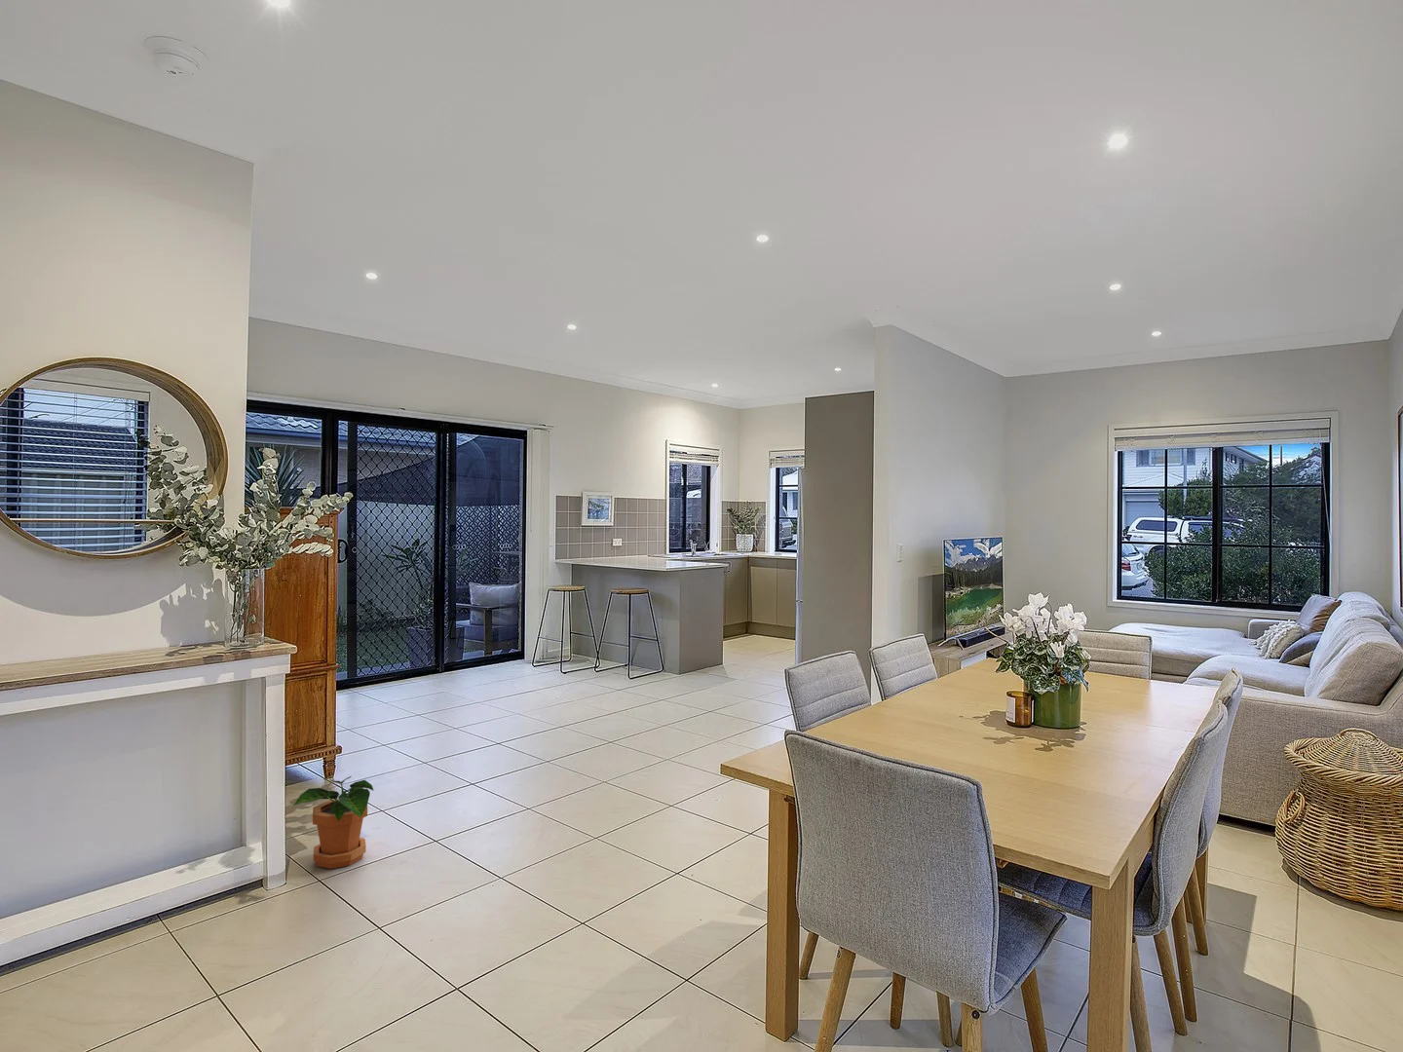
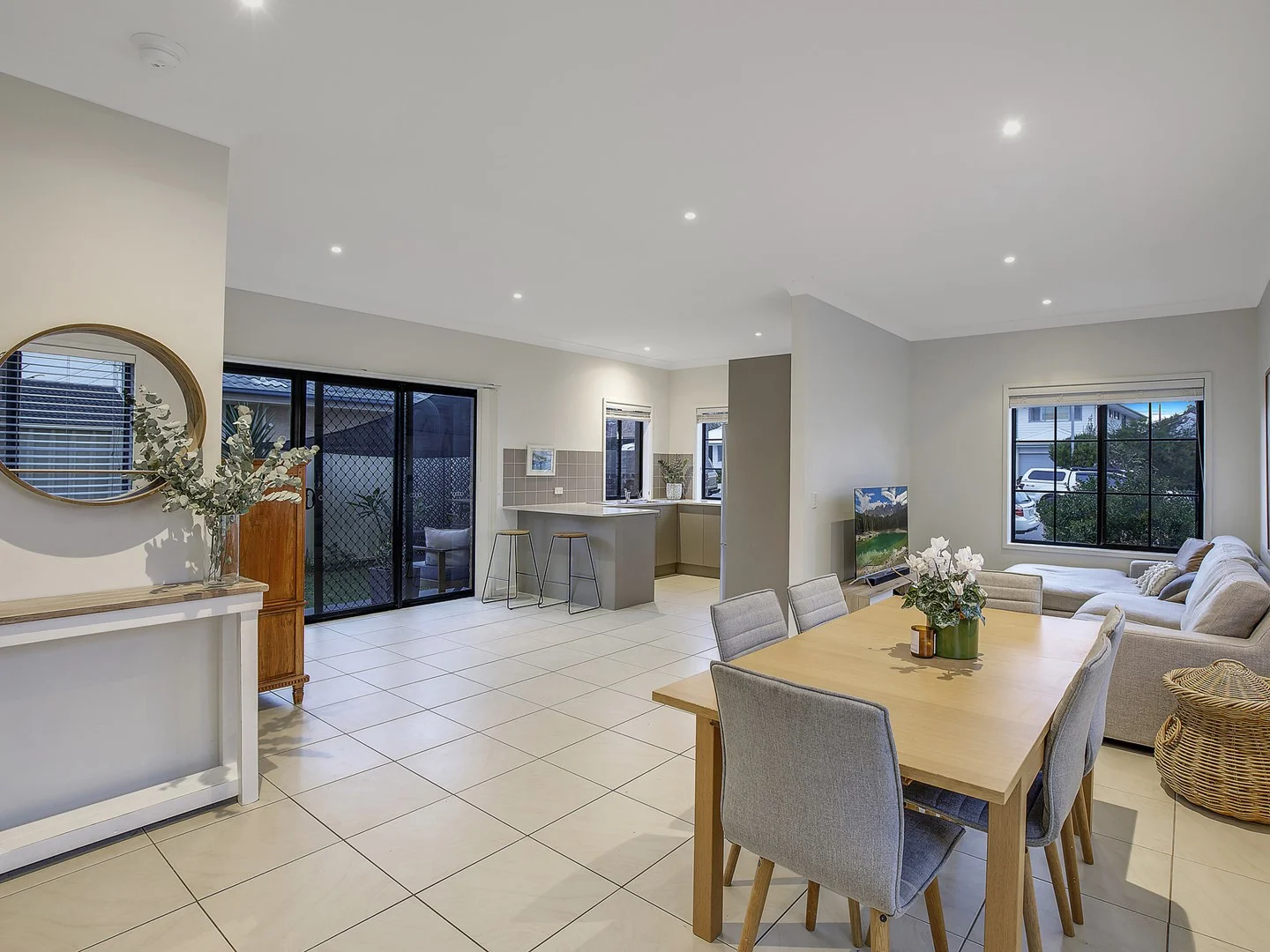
- potted plant (338, 823)
